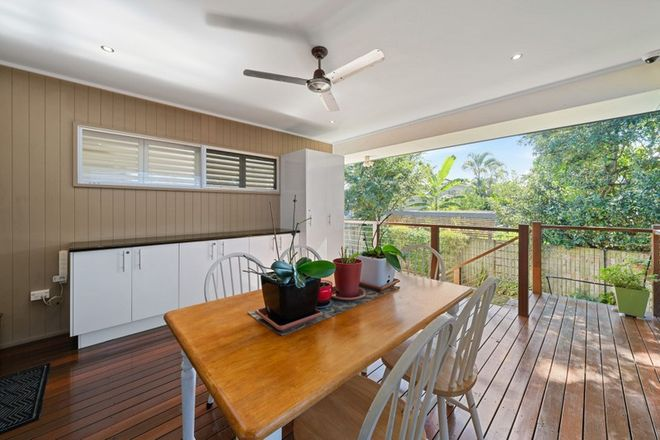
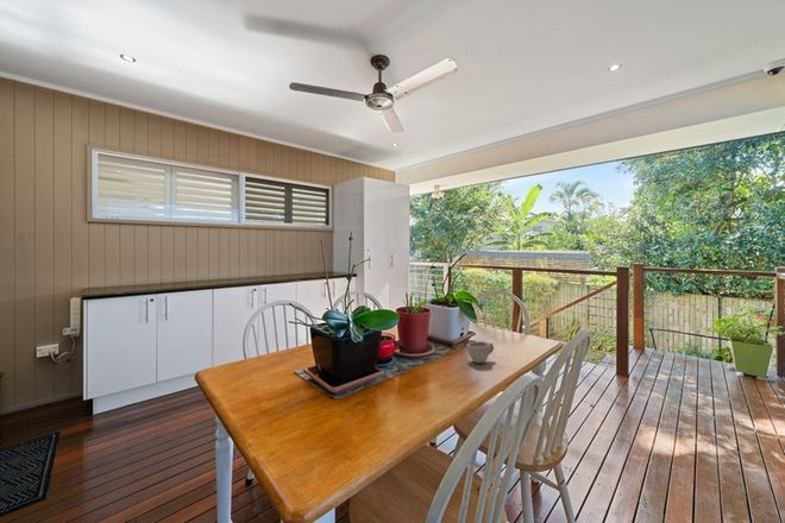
+ cup (481, 352)
